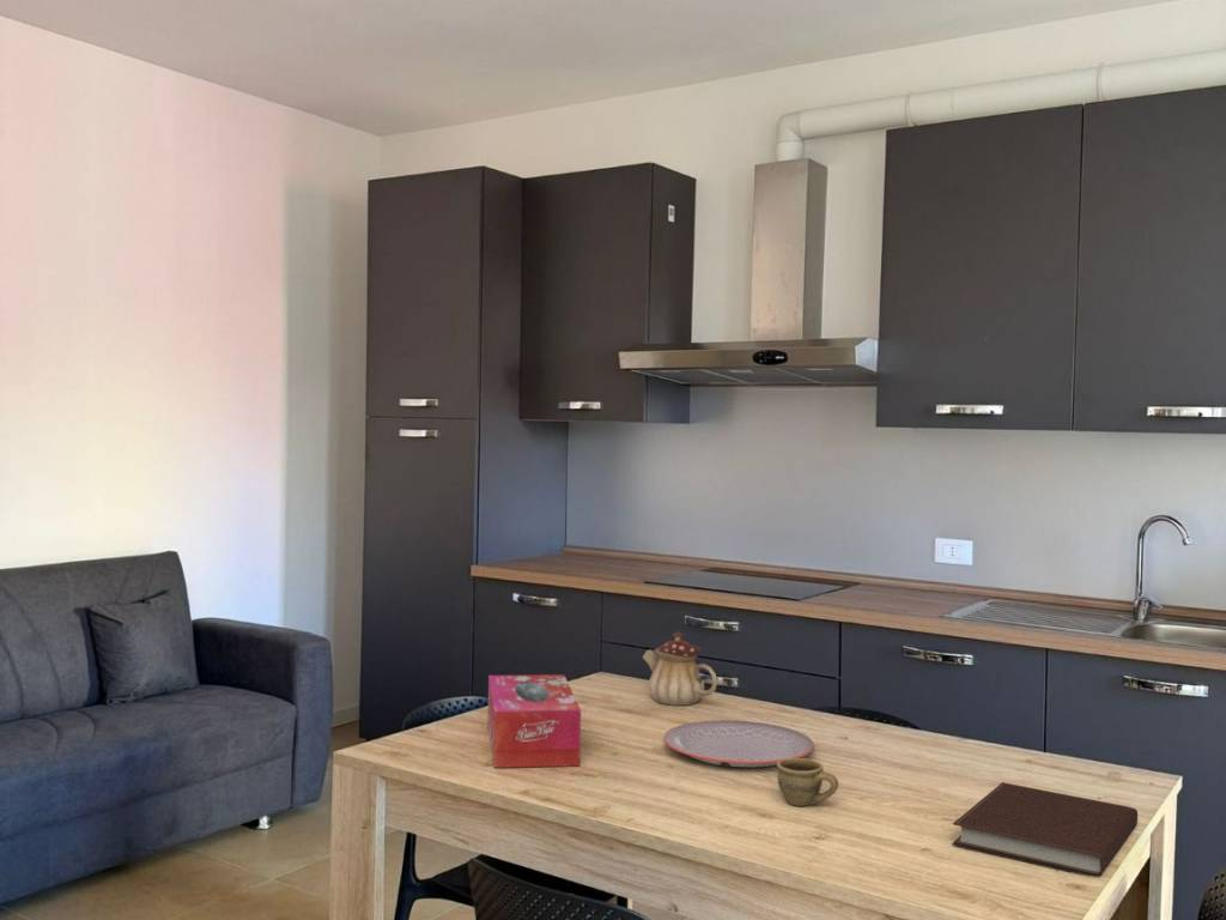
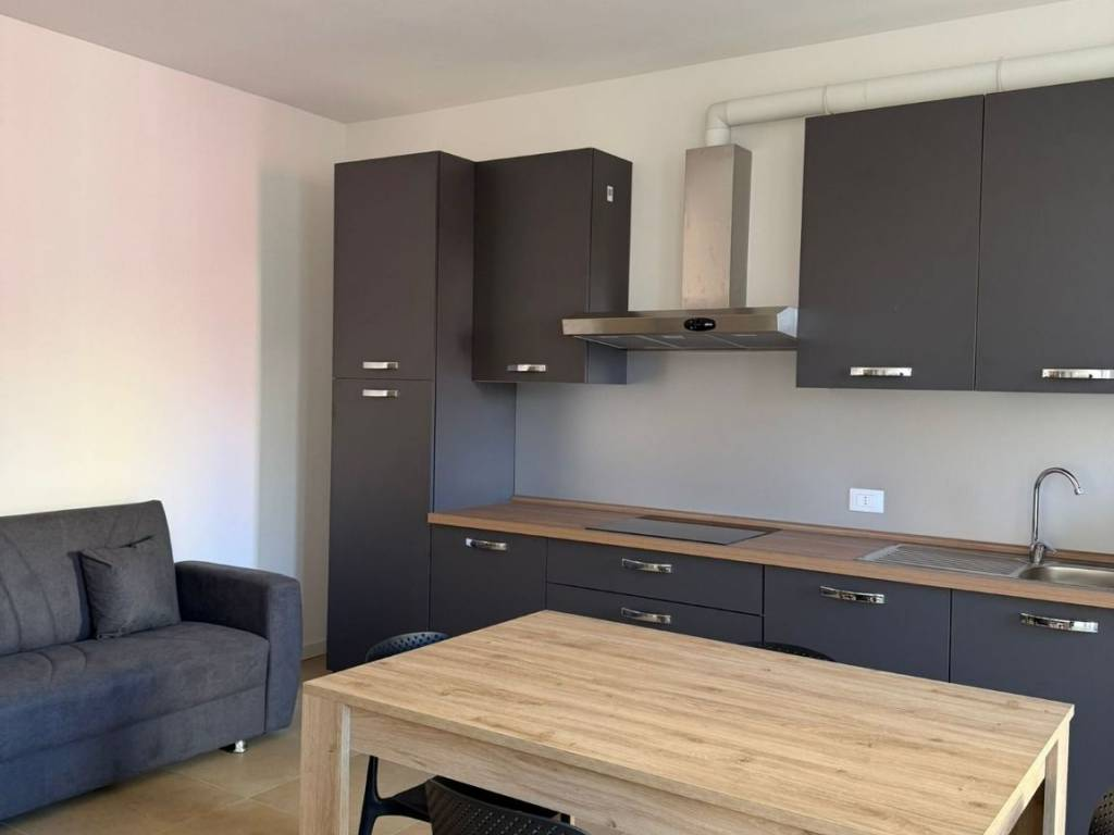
- cup (806, 785)
- tissue box (530, 718)
- teapot (680, 666)
- plate (738, 745)
- notebook (1046, 825)
